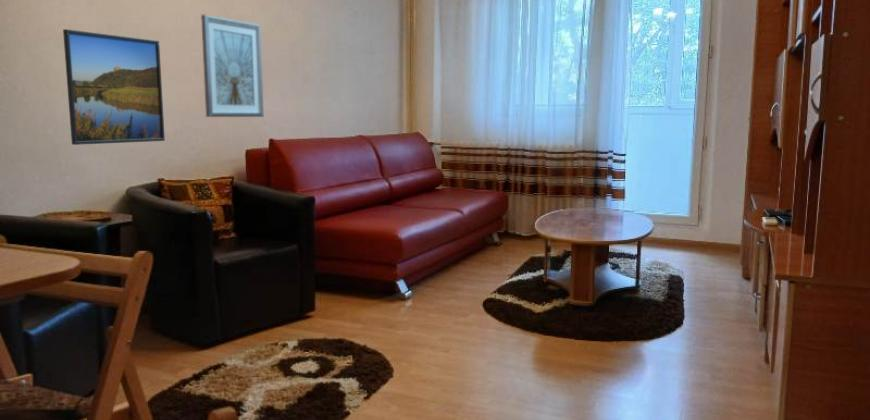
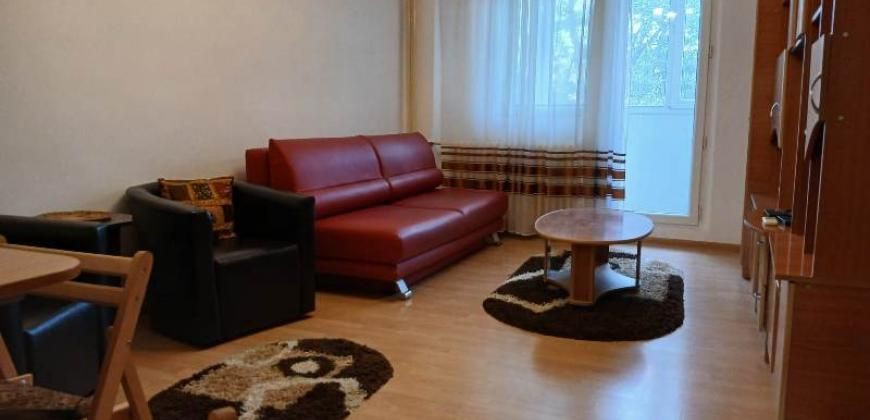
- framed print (118, 89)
- picture frame (234, 68)
